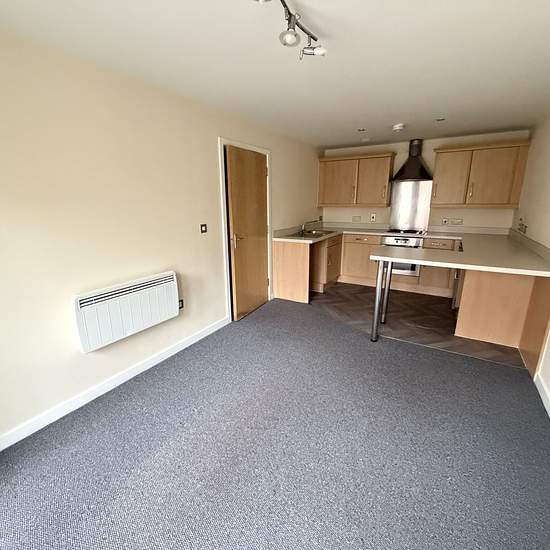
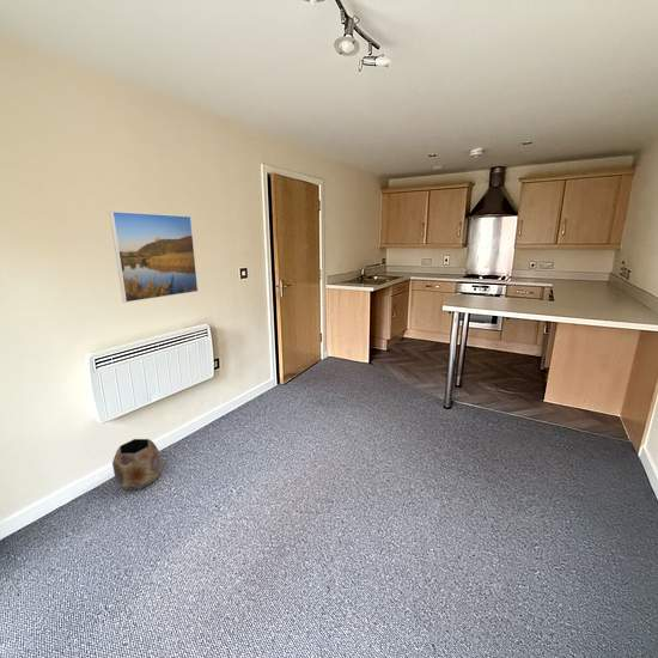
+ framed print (159, 256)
+ planter (136, 463)
